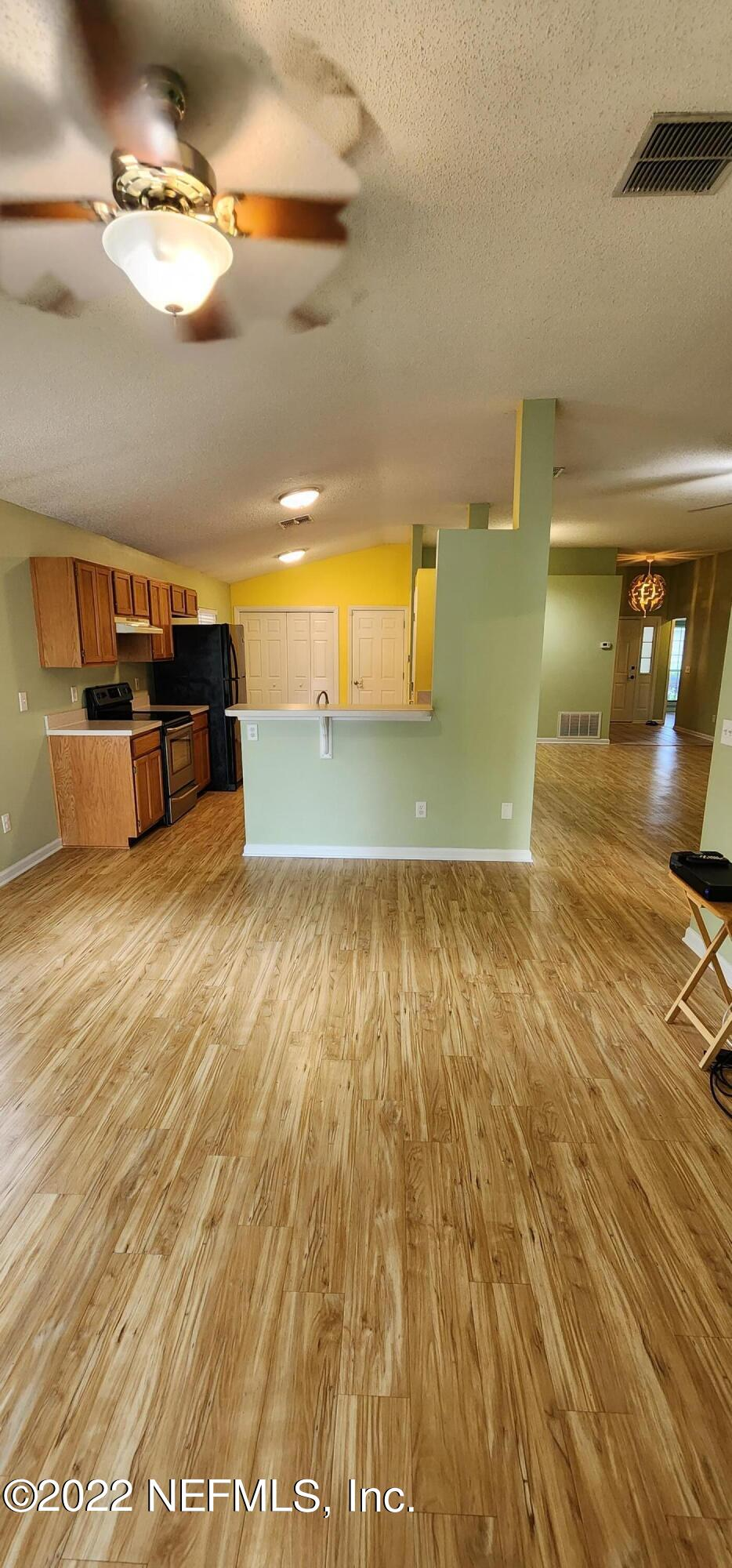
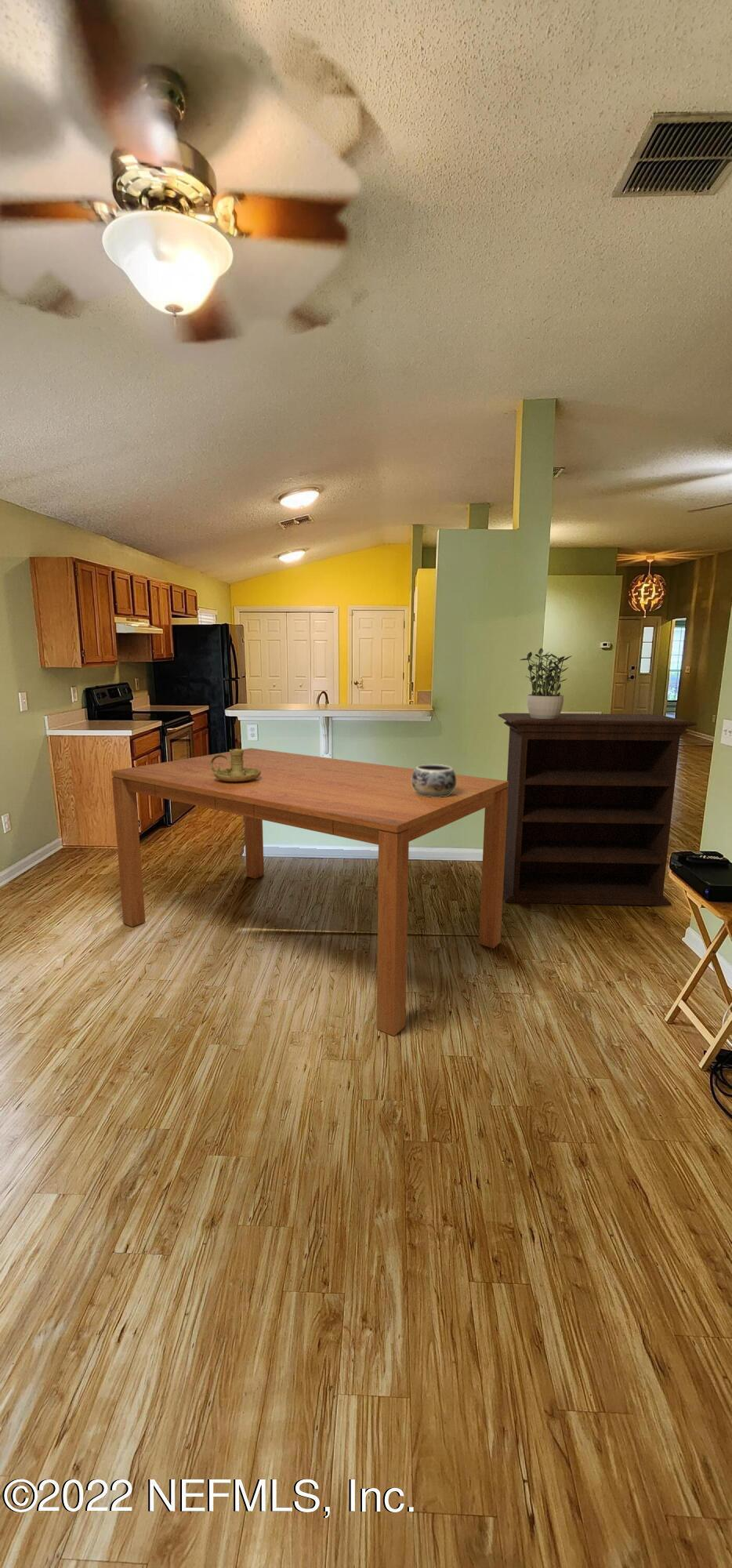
+ decorative bowl (433, 780)
+ potted plant (544, 682)
+ candle holder (233, 764)
+ bookshelf (584, 806)
+ dining table (309, 829)
